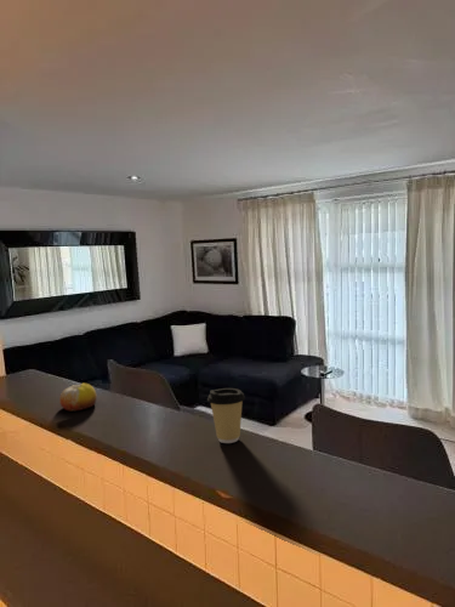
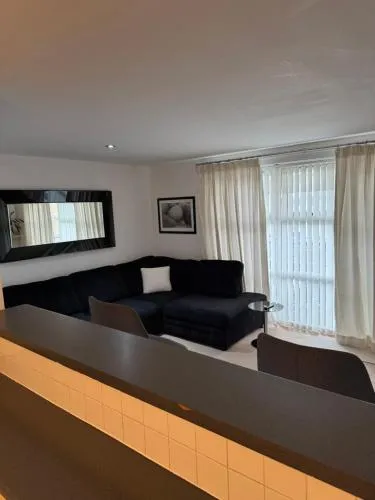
- coffee cup (227, 414)
- fruit (76, 395)
